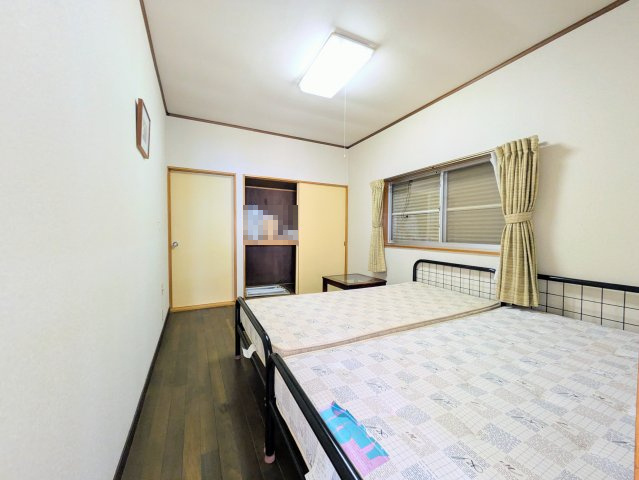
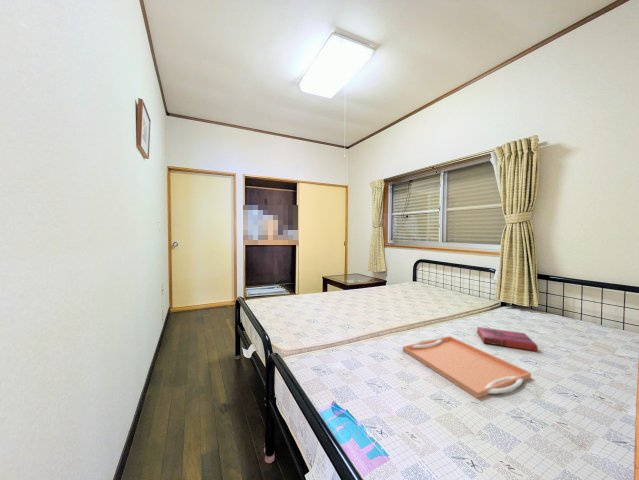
+ serving tray (460, 360)
+ hardback book (504, 337)
